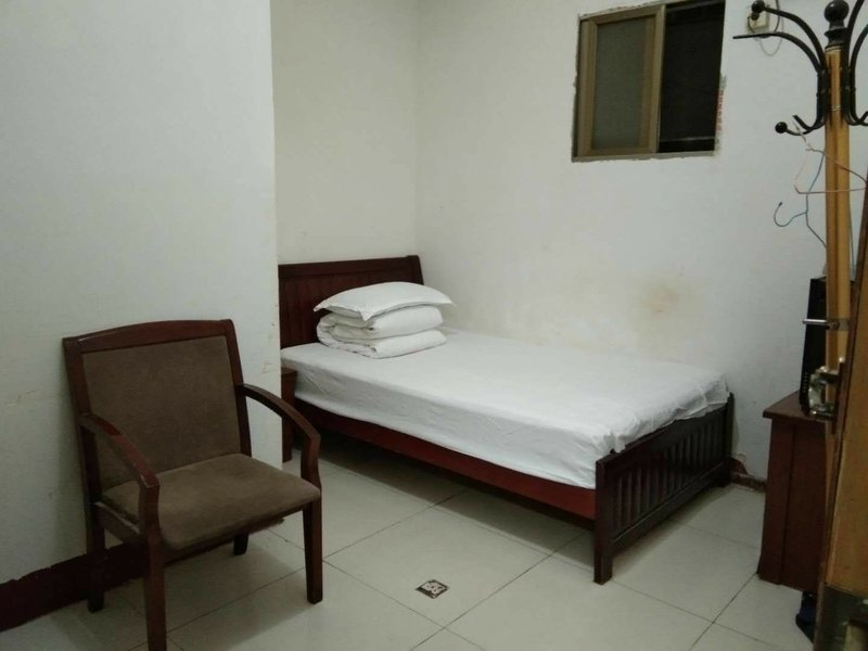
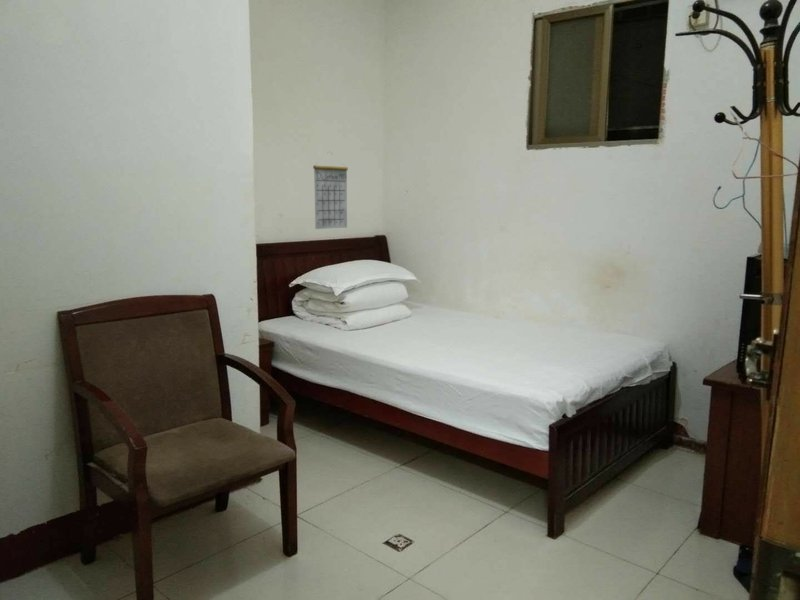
+ calendar (331, 190)
